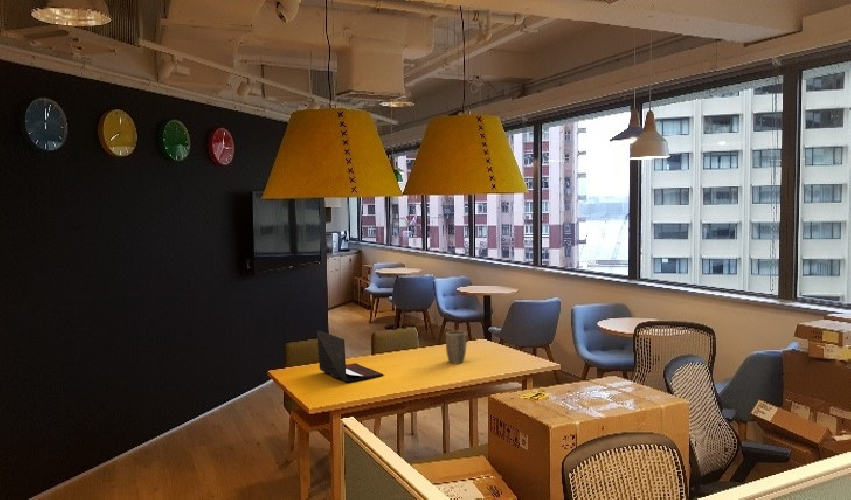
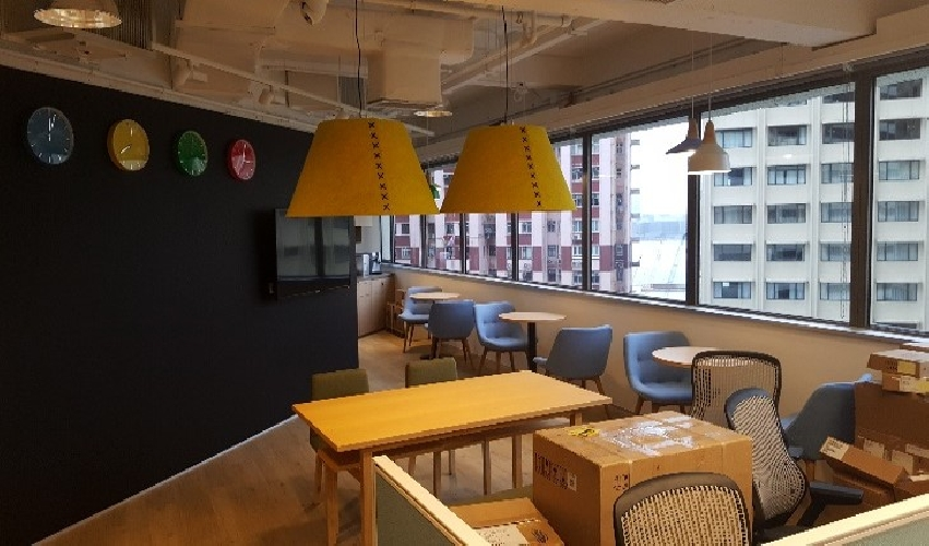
- laptop (344, 353)
- plant pot (456, 347)
